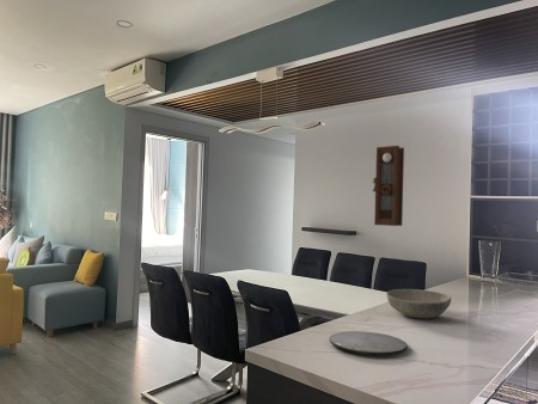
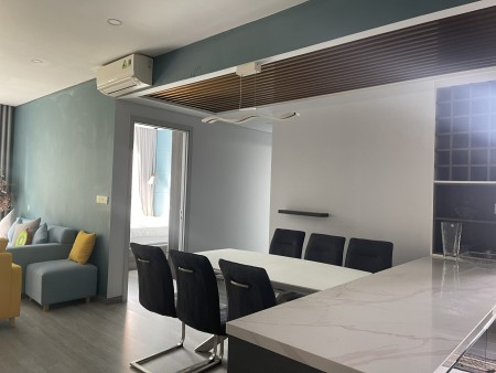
- pendulum clock (385, 185)
- bowl (417, 304)
- plate (367, 342)
